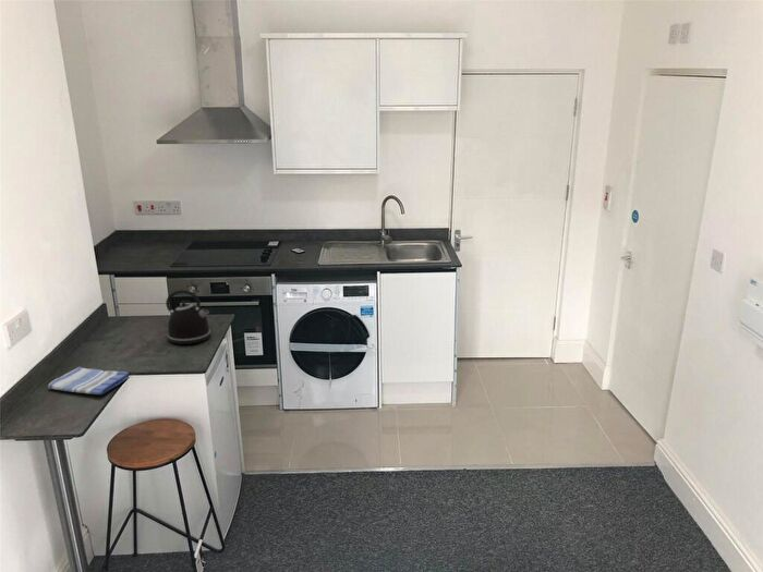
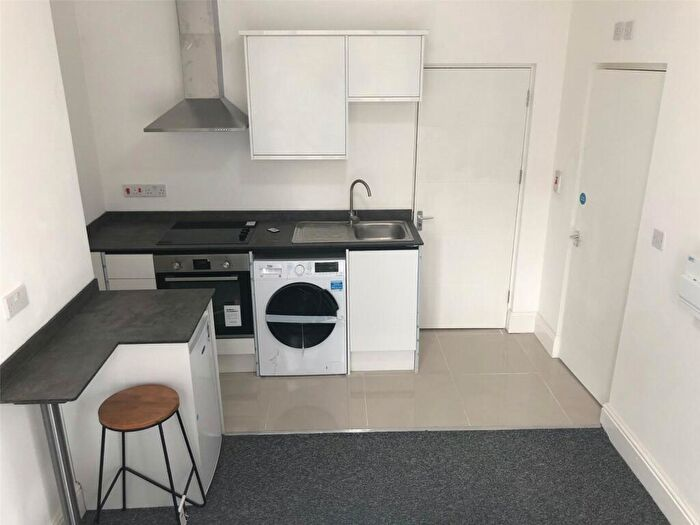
- kettle (186, 314)
- dish towel (89, 380)
